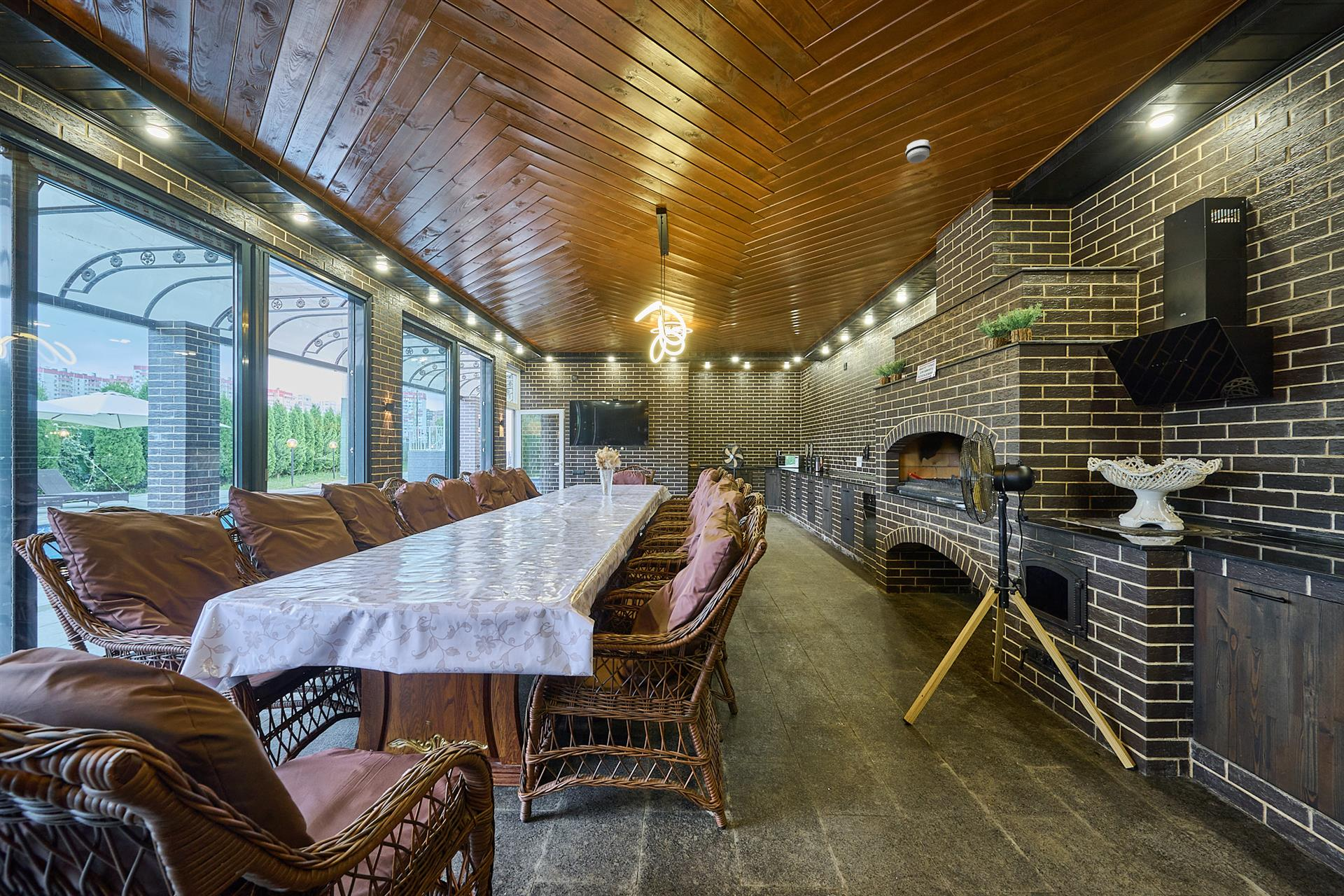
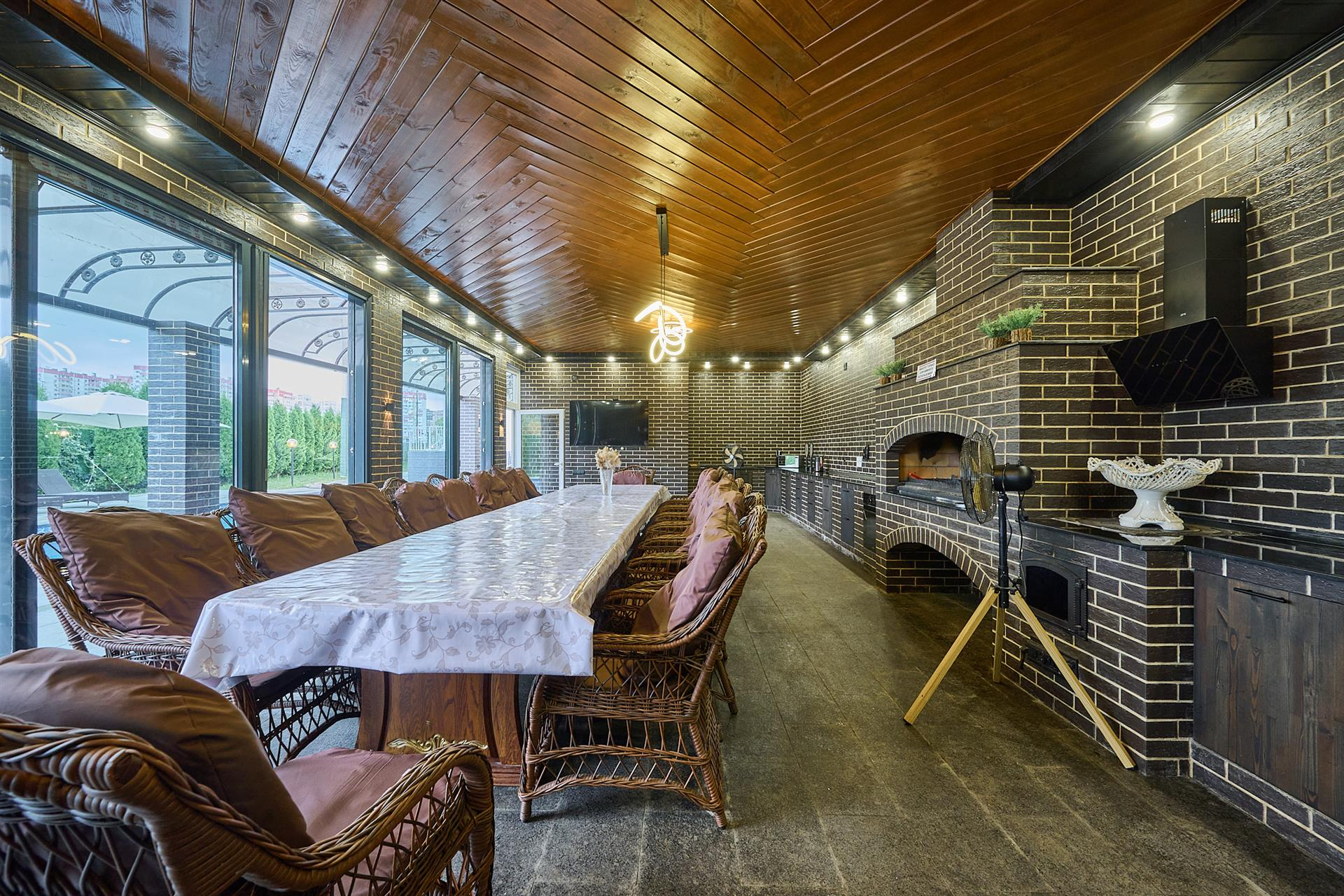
- smoke detector (918, 152)
